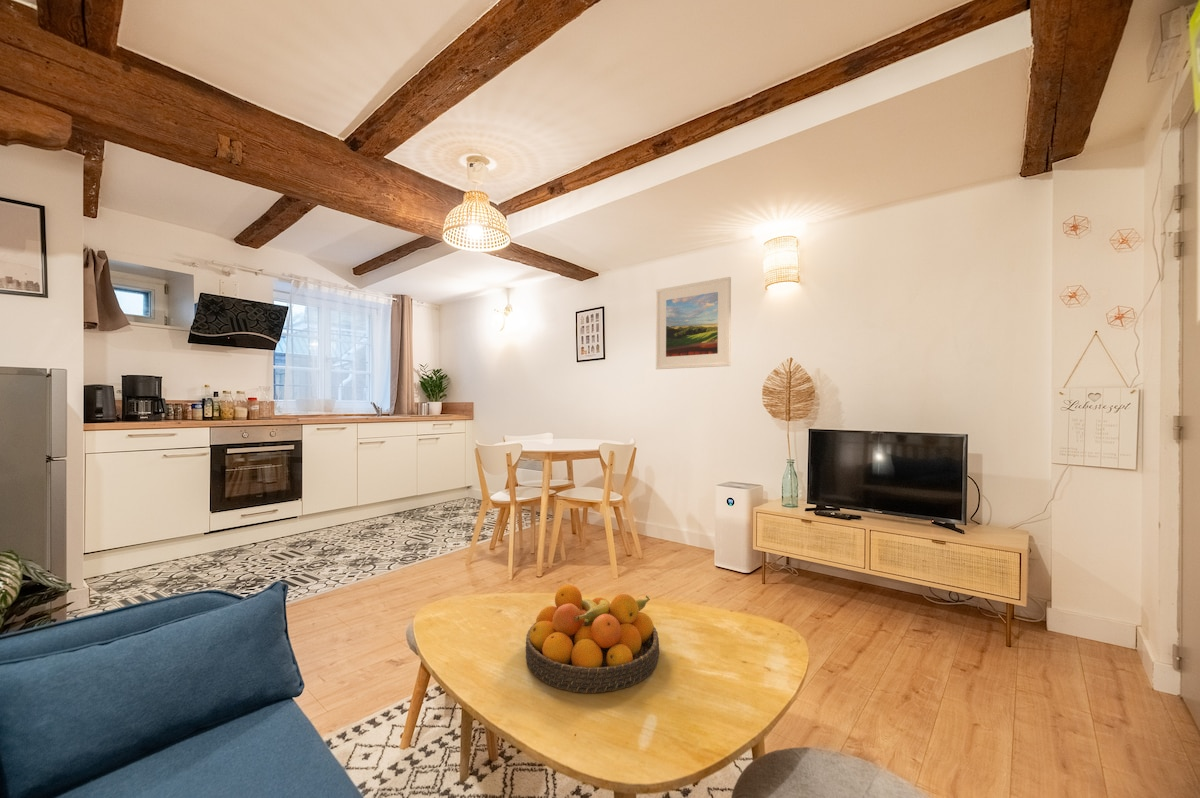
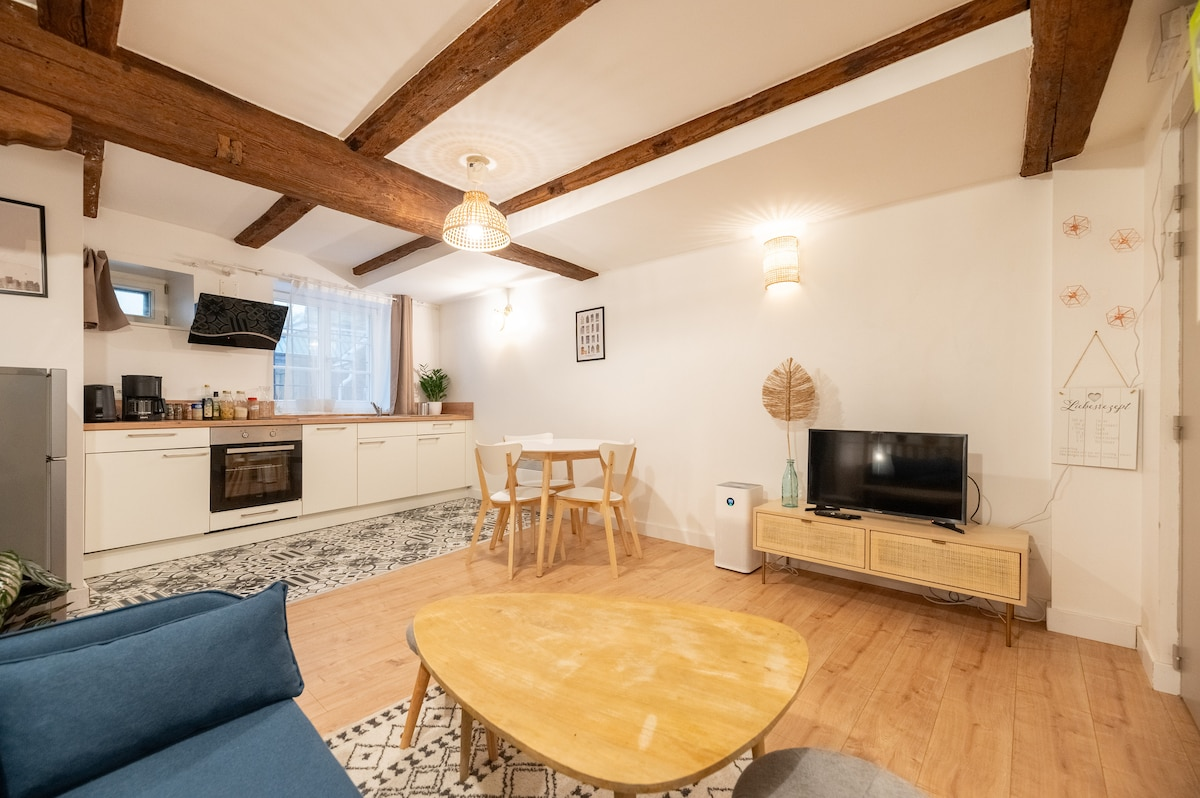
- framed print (691, 325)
- fruit bowl (592, 624)
